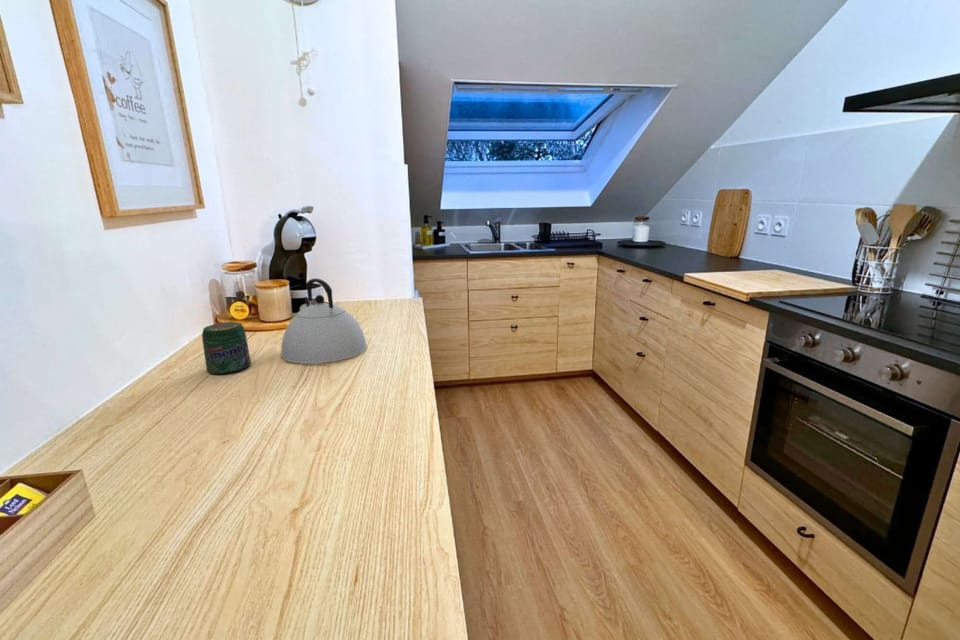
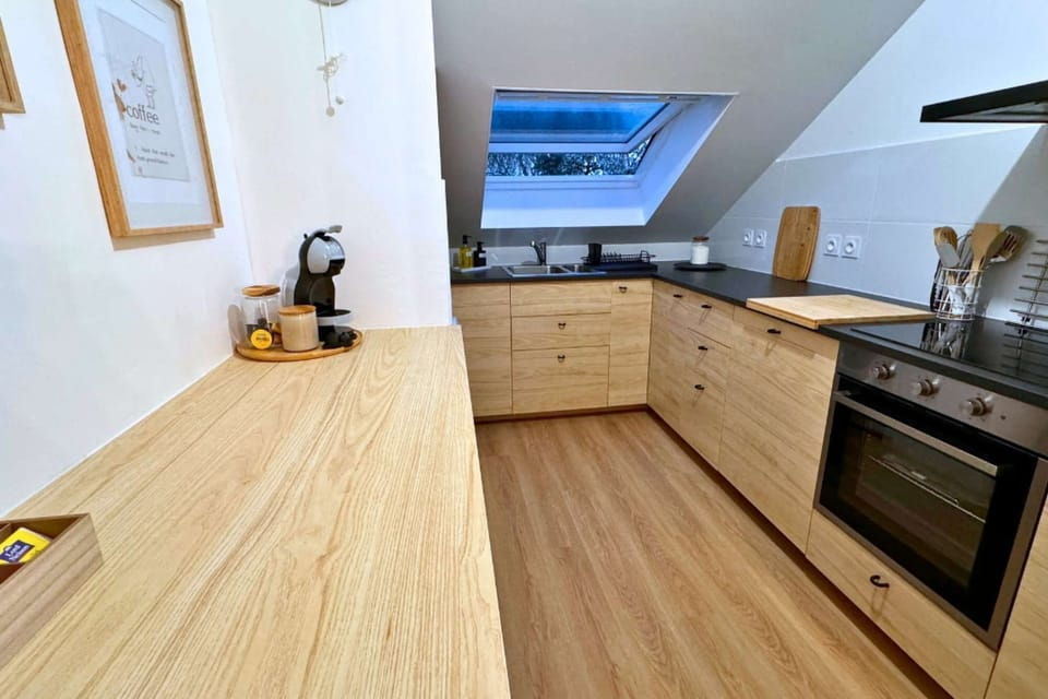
- kettle (320, 314)
- jar (226, 346)
